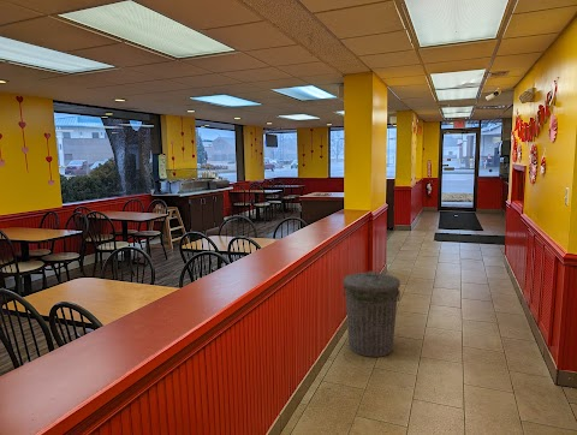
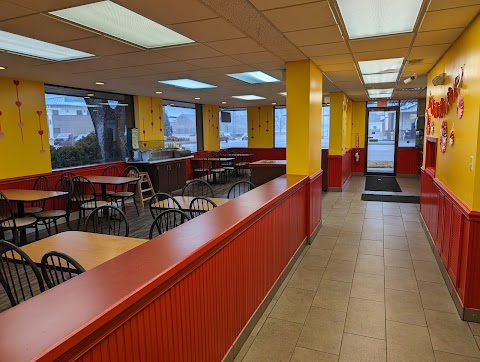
- trash can (370, 309)
